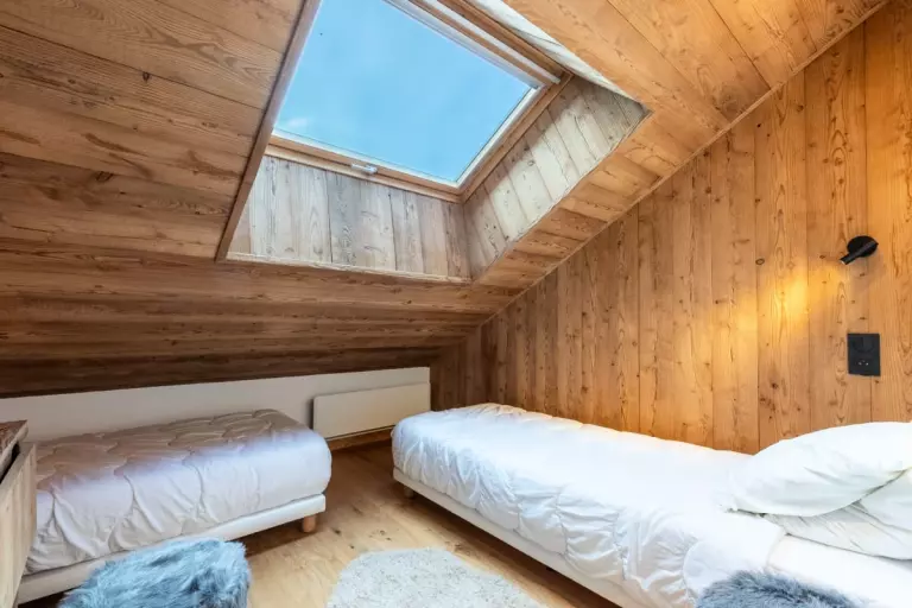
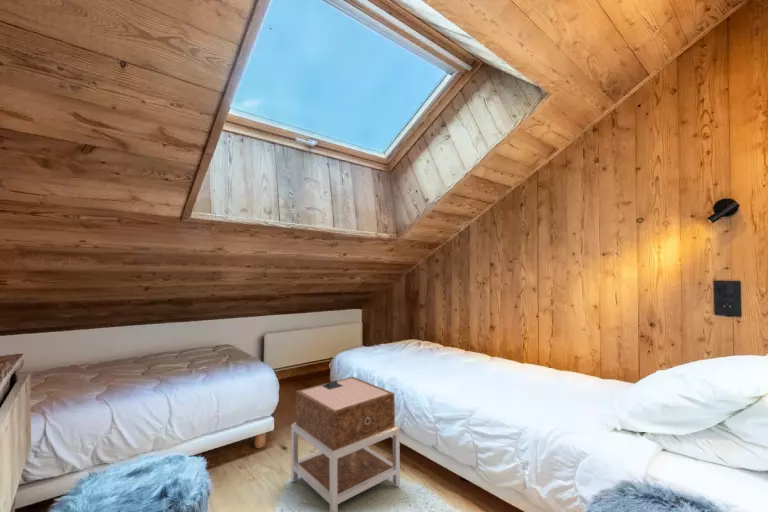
+ nightstand (344, 435)
